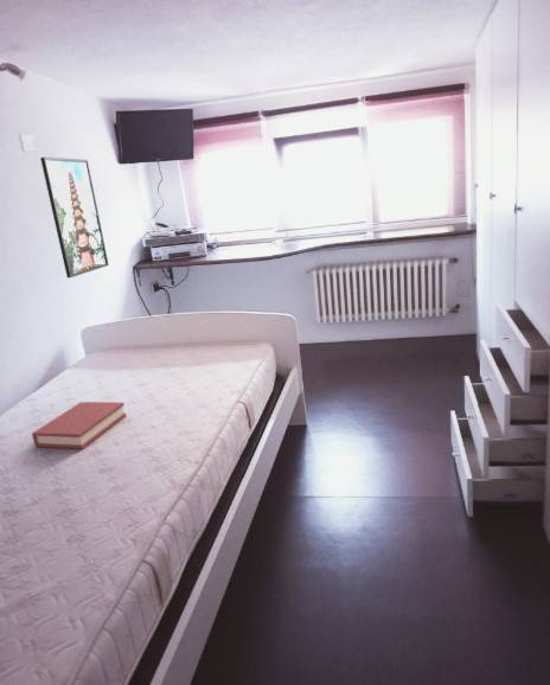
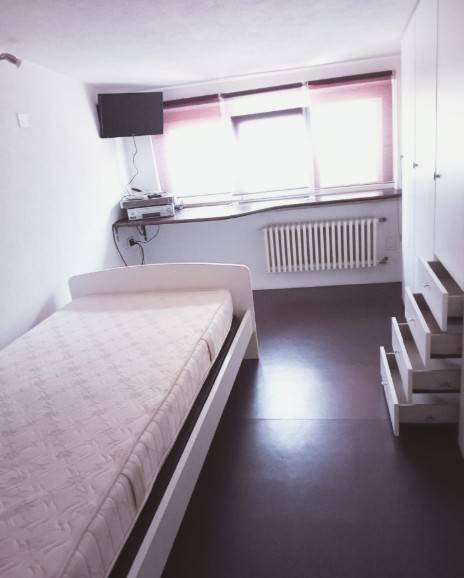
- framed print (77, 216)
- hardback book (81, 423)
